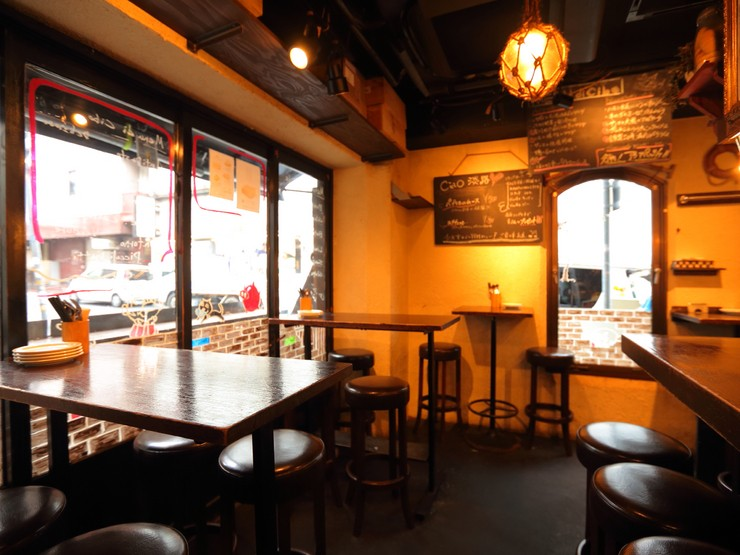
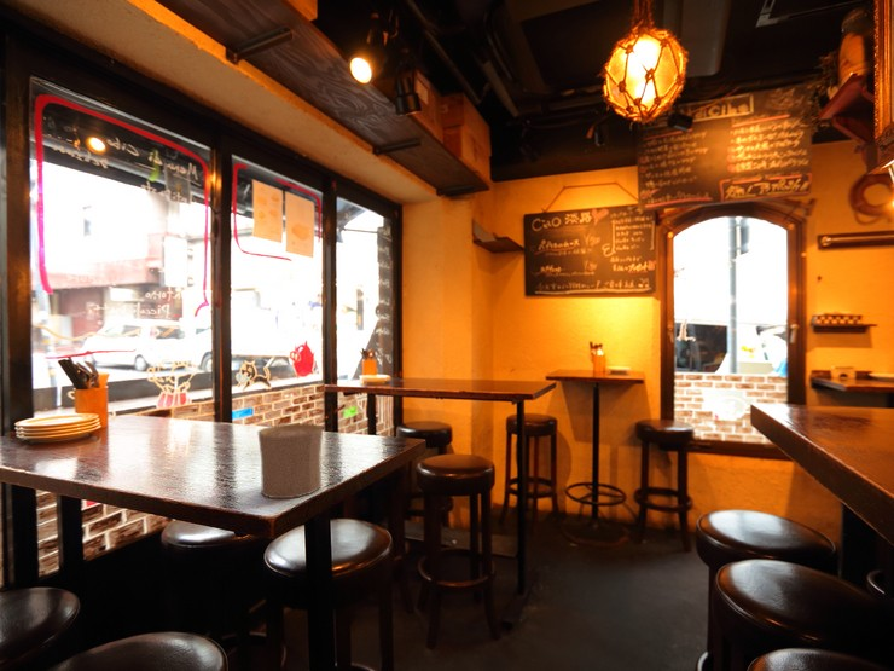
+ cup (291, 458)
